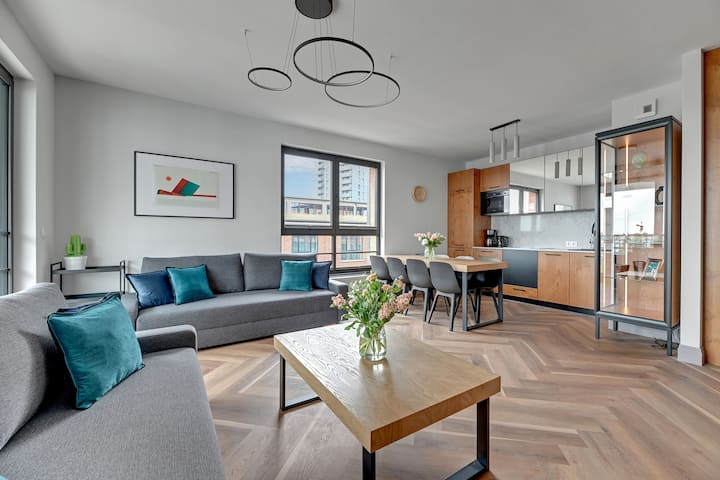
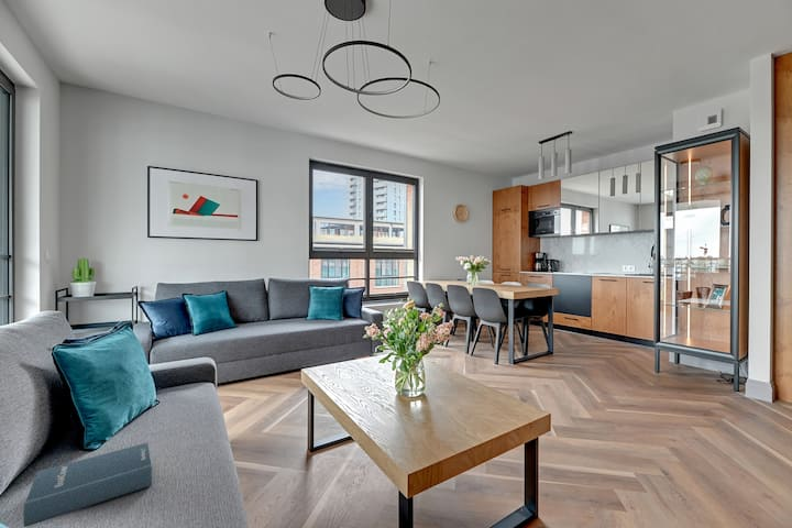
+ hardback book (95, 479)
